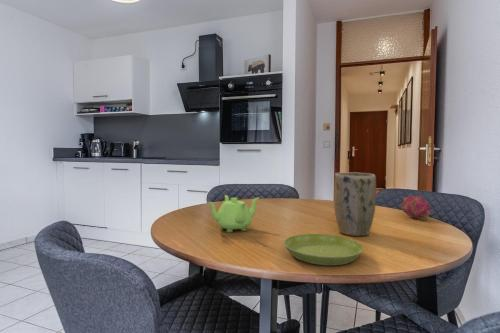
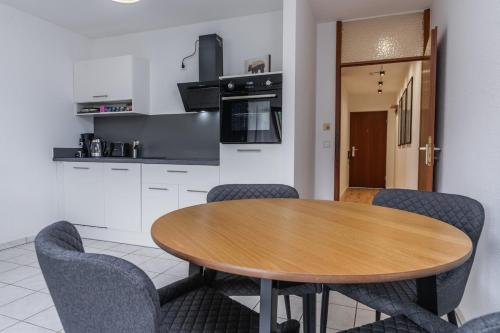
- teapot (233, 213)
- saucer (322, 249)
- fruit (415, 206)
- plant pot (354, 203)
